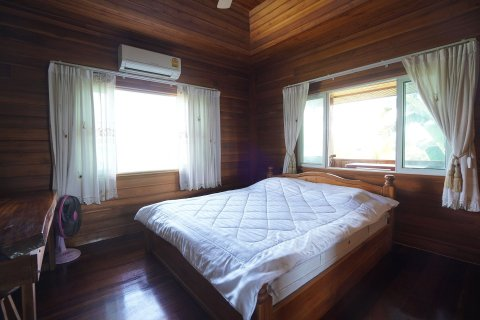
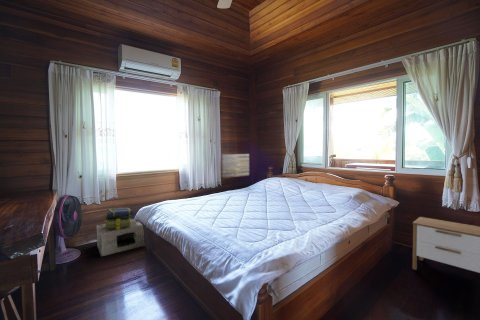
+ wall art (235, 165)
+ cardboard box (122, 235)
+ stack of books (119, 217)
+ nightstand (450, 250)
